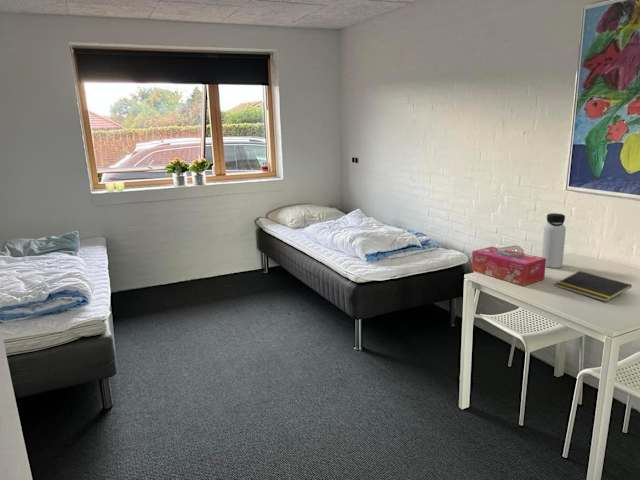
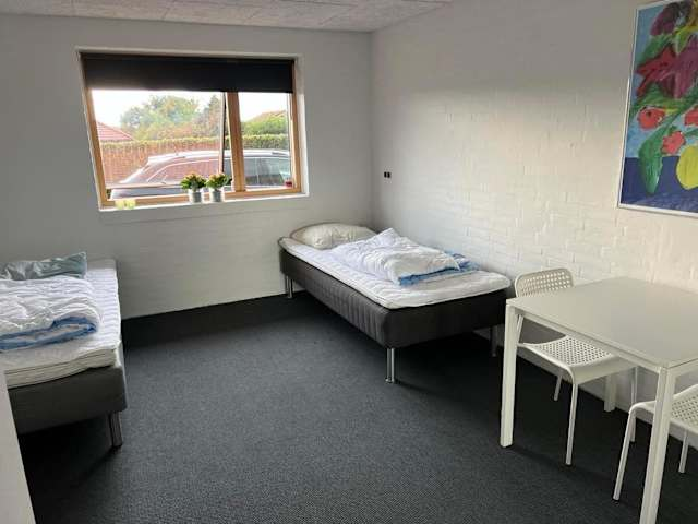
- water bottle (553, 240)
- tissue box (507, 264)
- notepad (592, 285)
